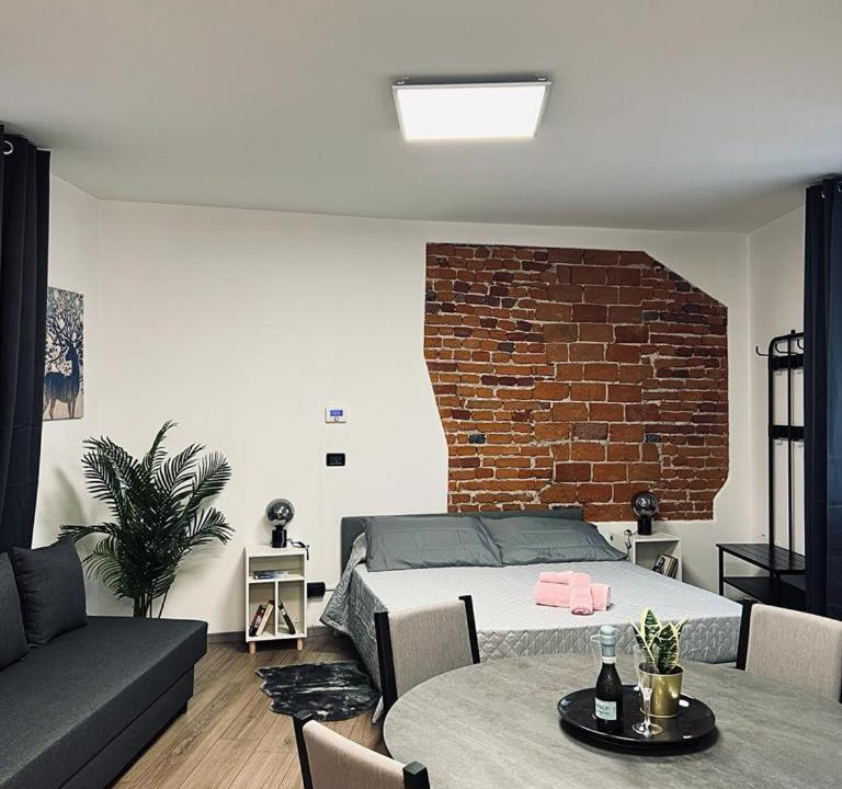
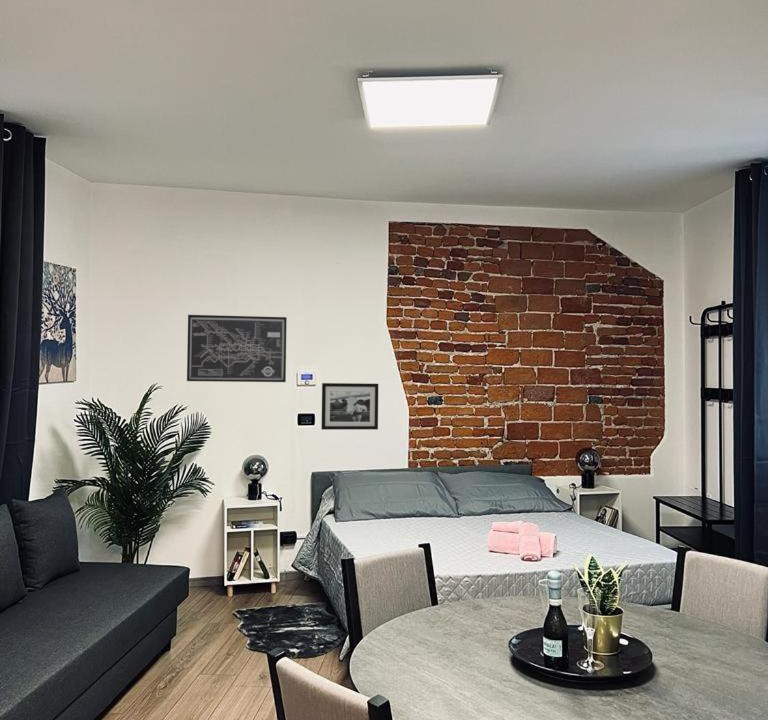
+ wall art (237, 348)
+ picture frame (350, 406)
